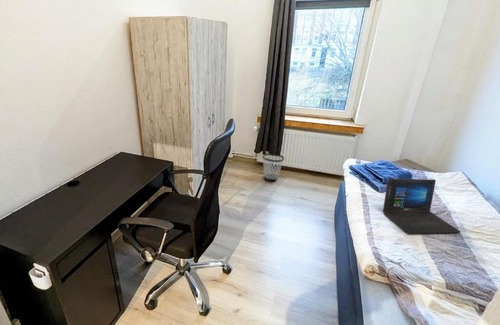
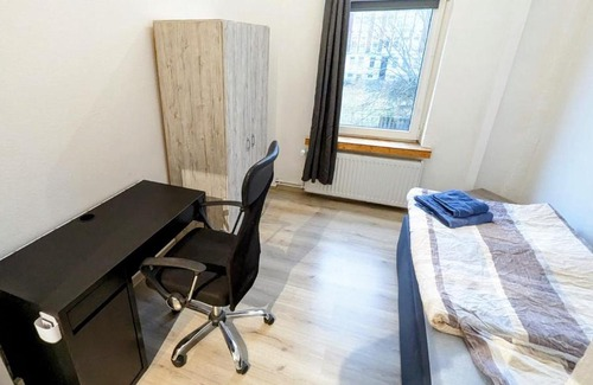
- wastebasket (272, 167)
- laptop (422, 205)
